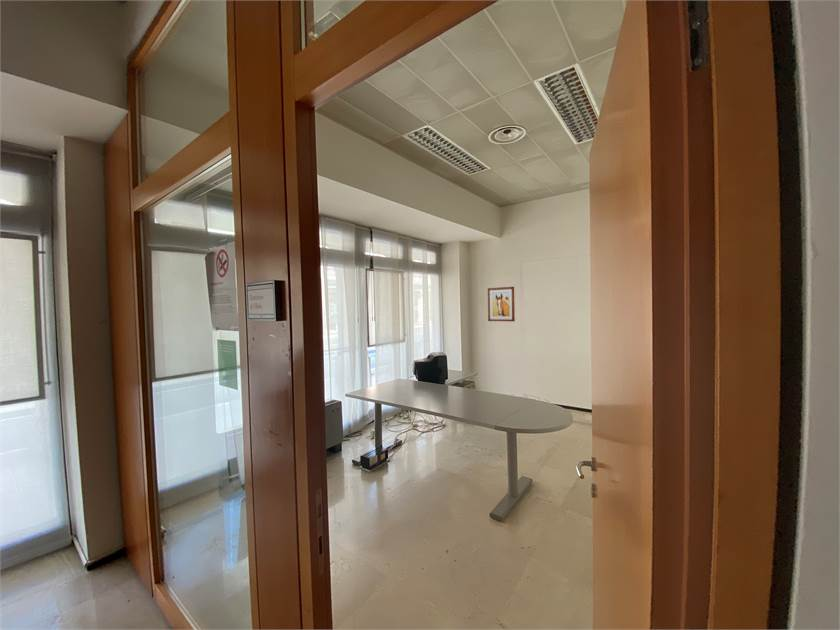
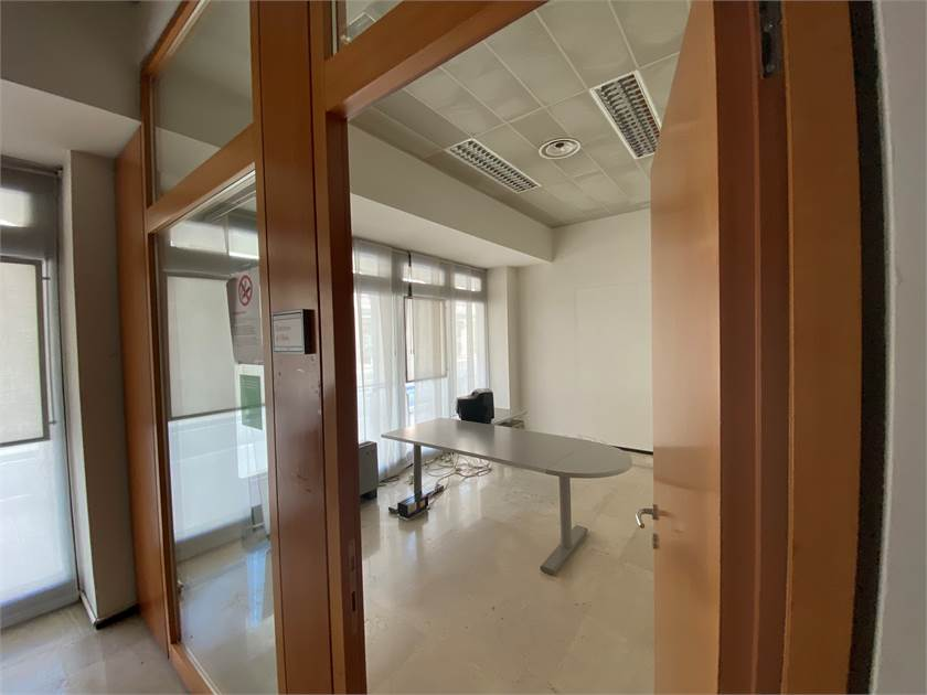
- wall art (500, 304)
